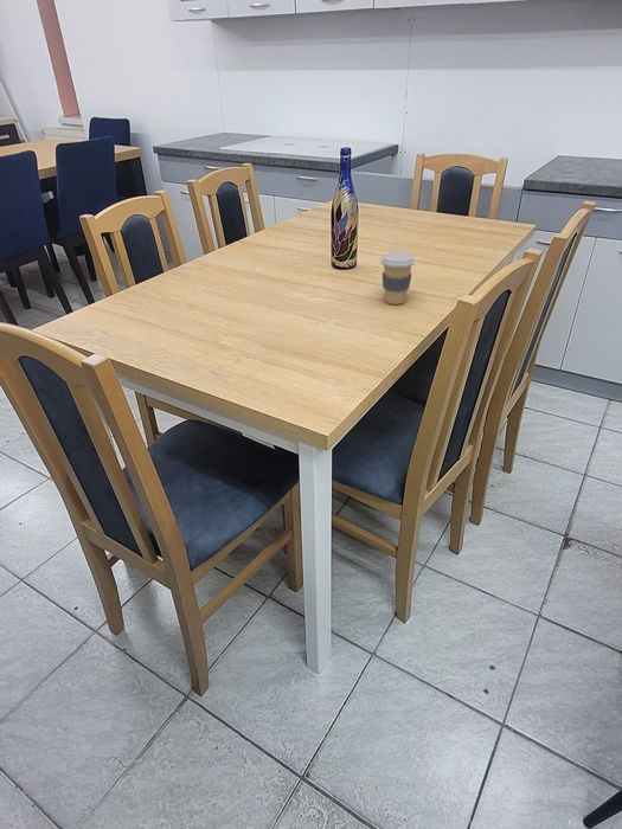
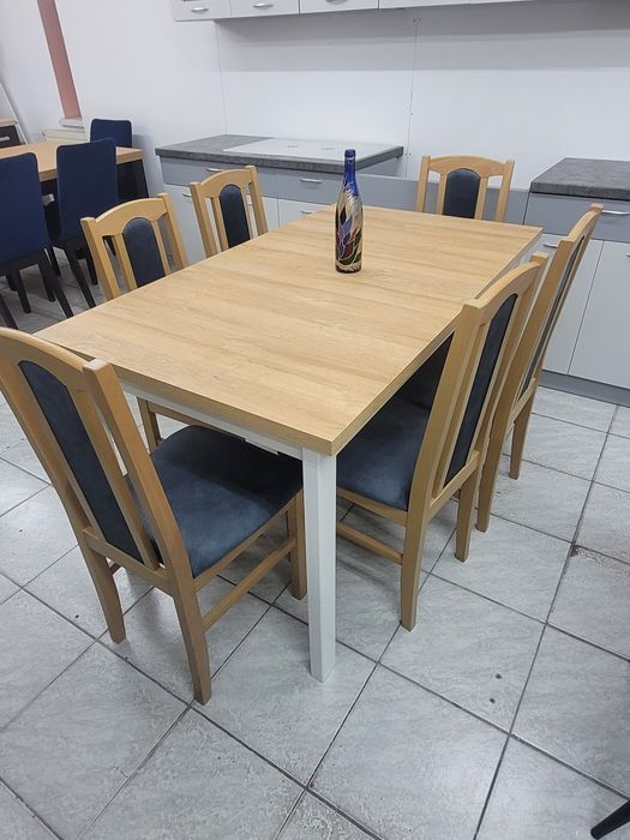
- coffee cup (396, 278)
